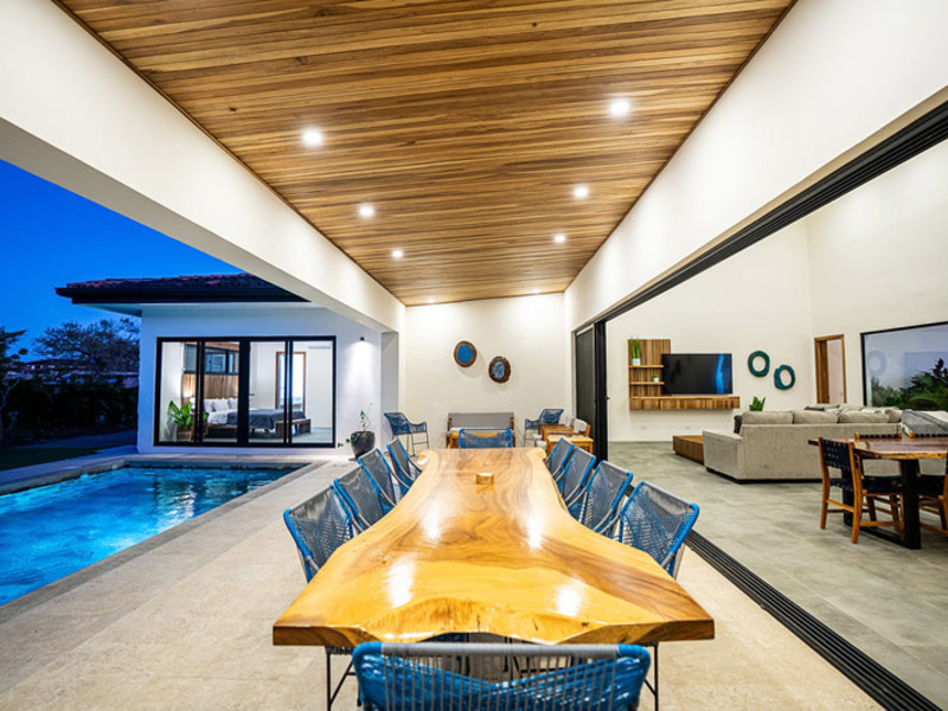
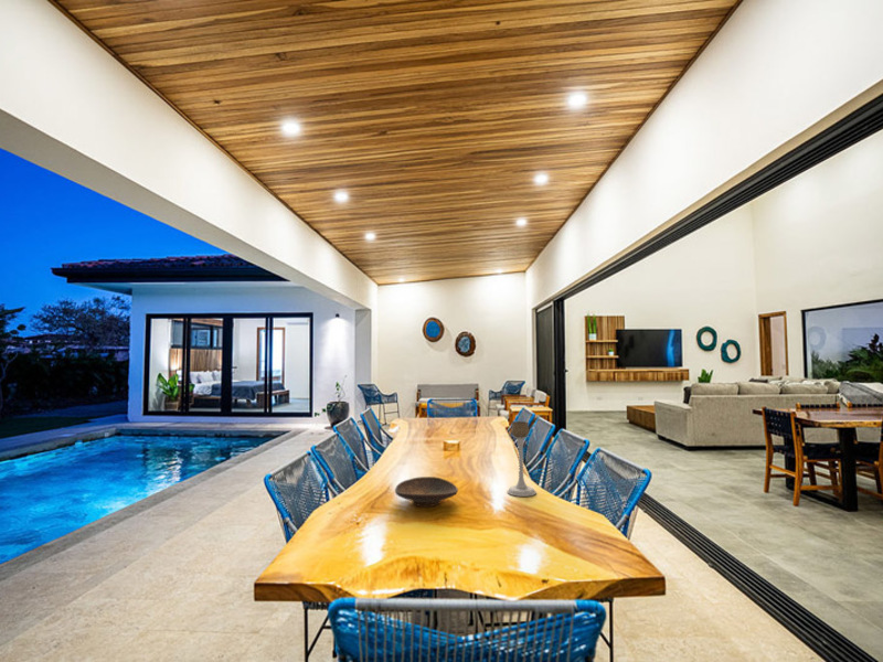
+ candle holder (520, 457)
+ decorative bowl (426, 493)
